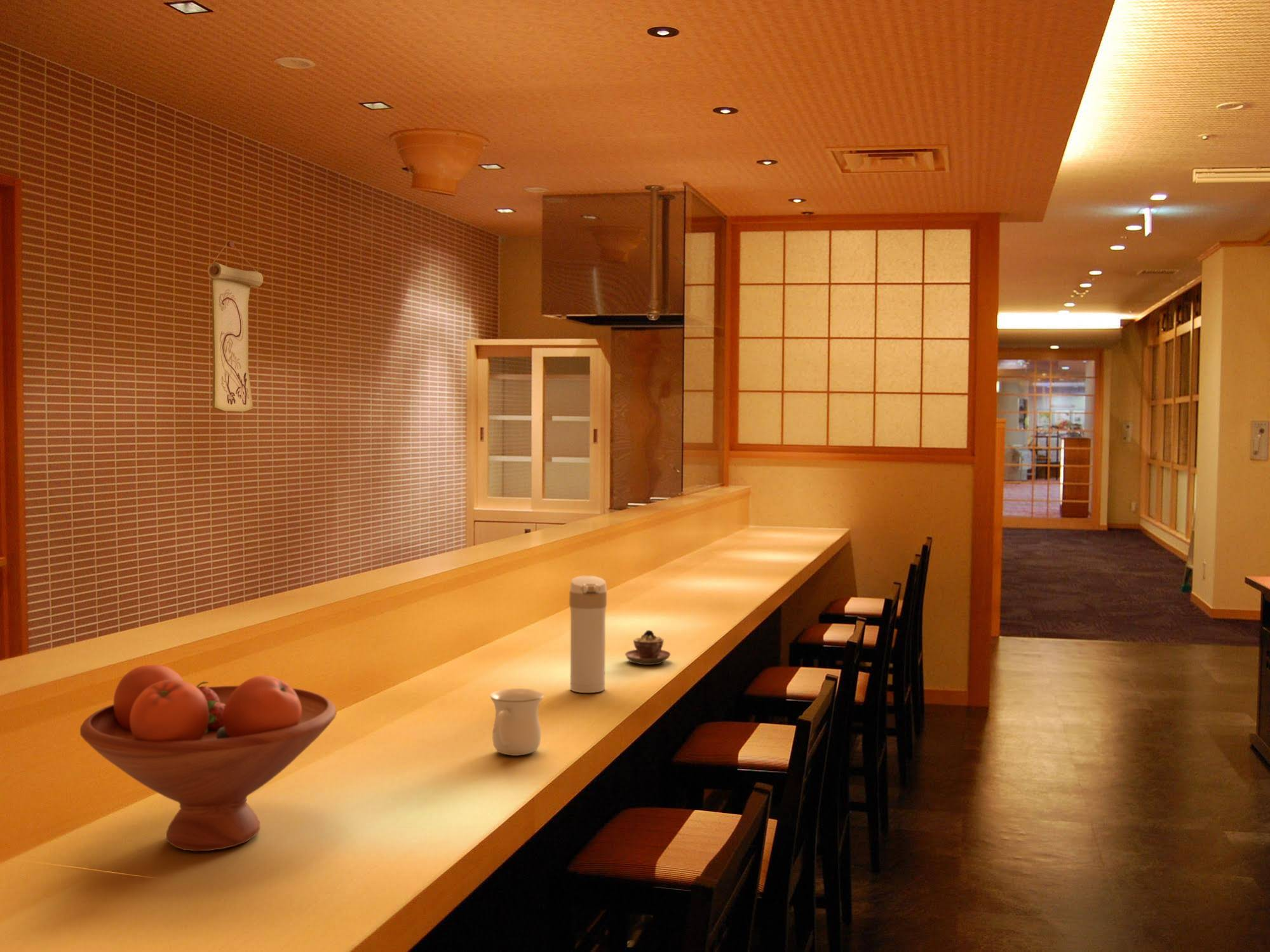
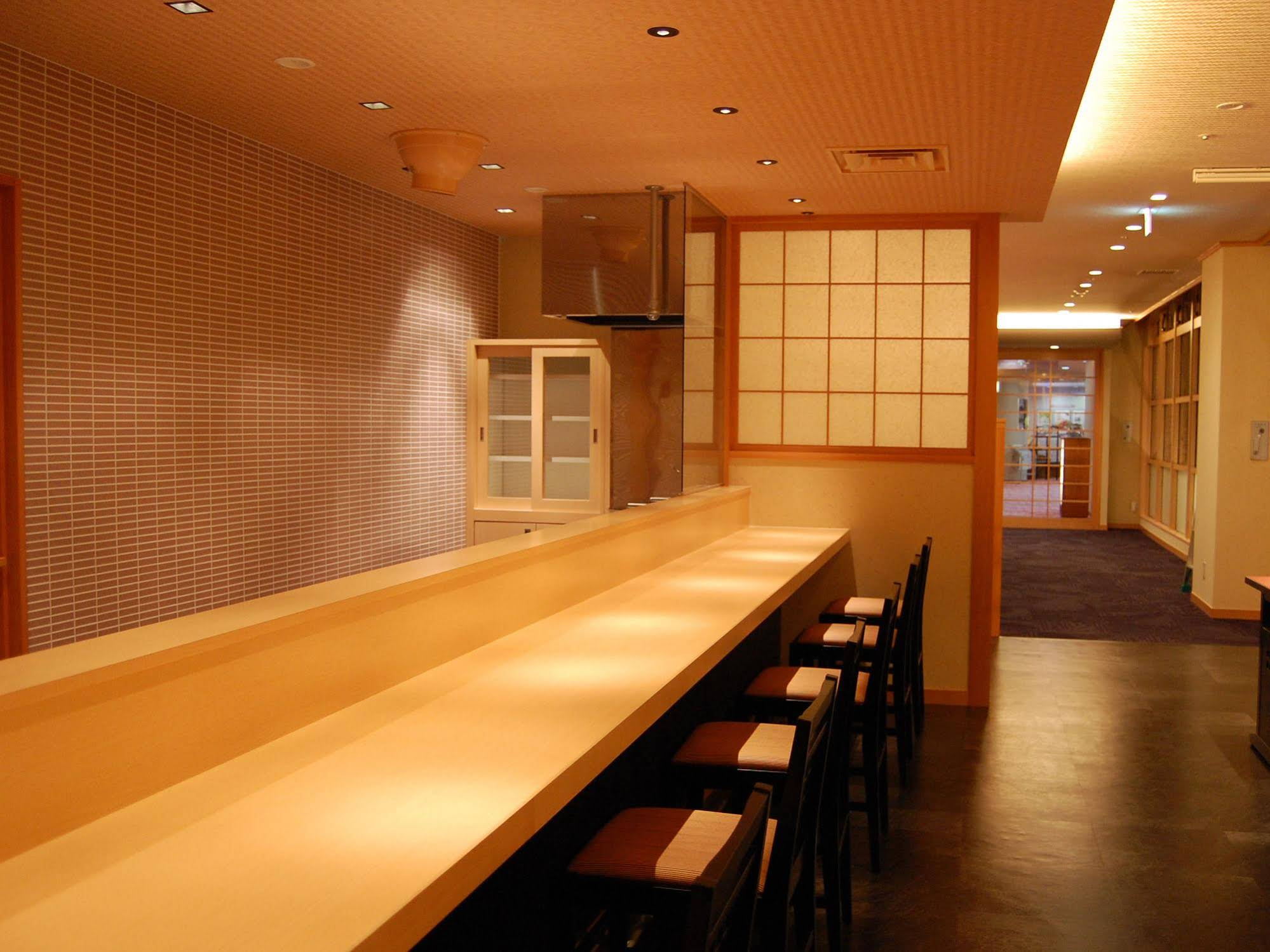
- wall scroll (236, 326)
- mug (512, 725)
- teacup (647, 645)
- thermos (588, 633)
- fruit bowl (213, 751)
